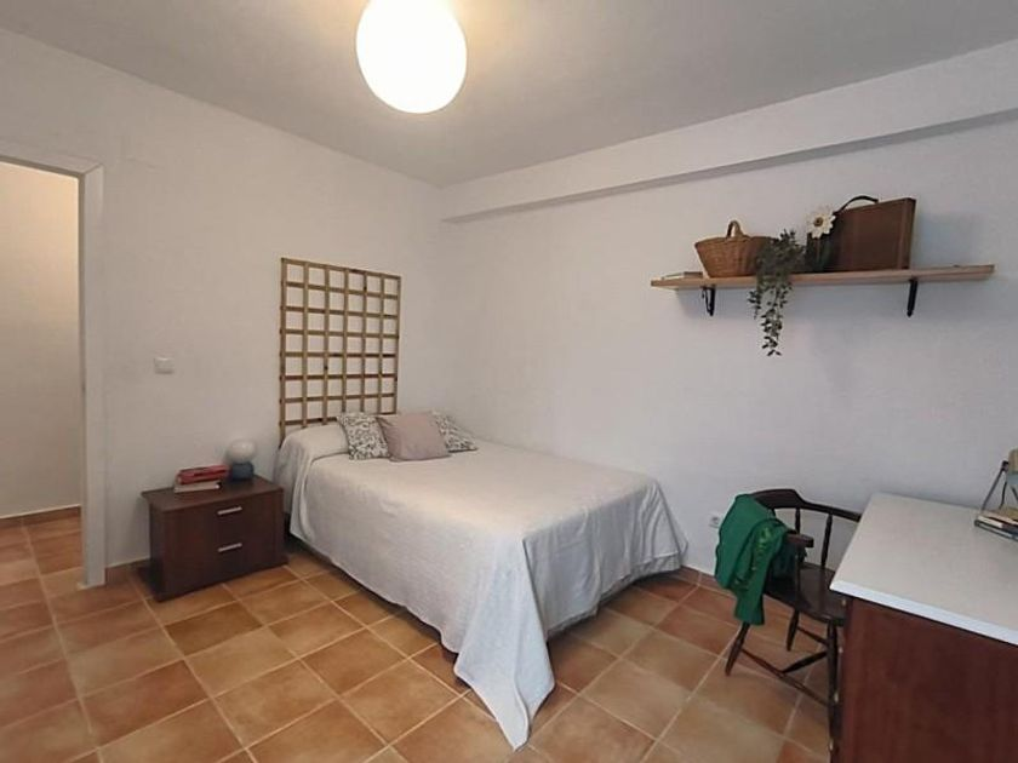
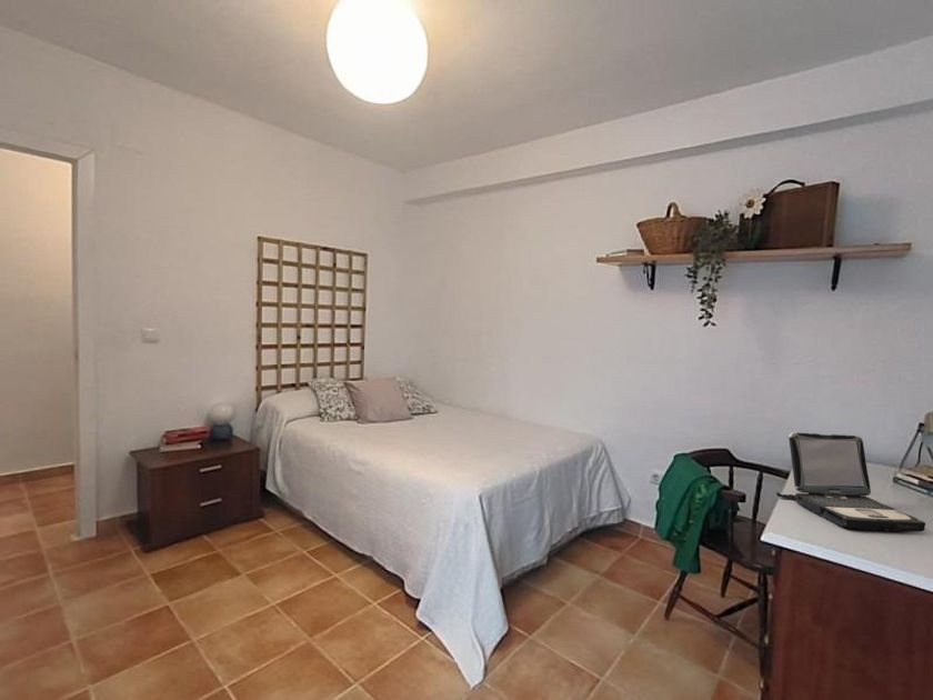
+ laptop (849, 477)
